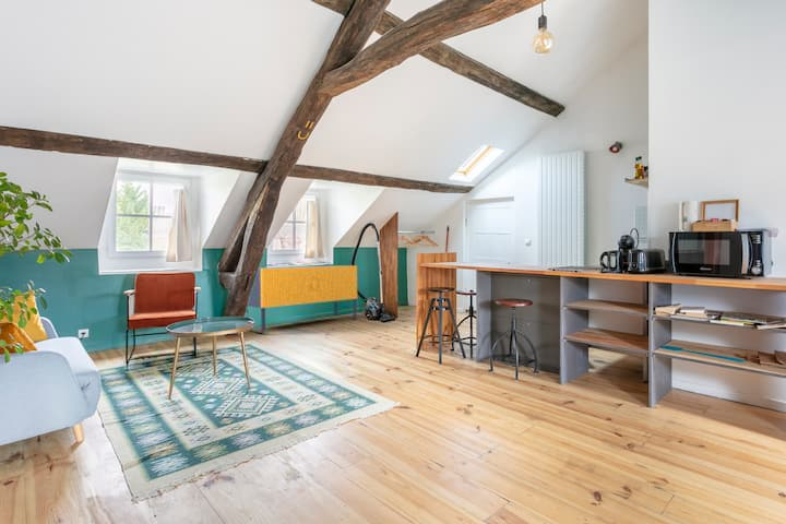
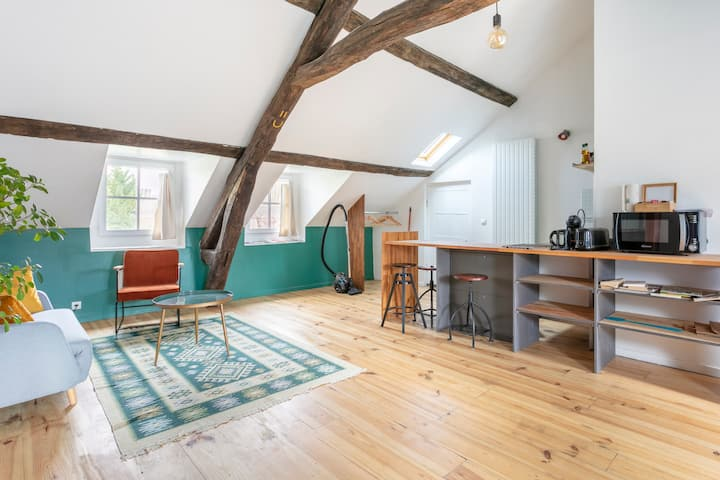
- sideboard (303, 295)
